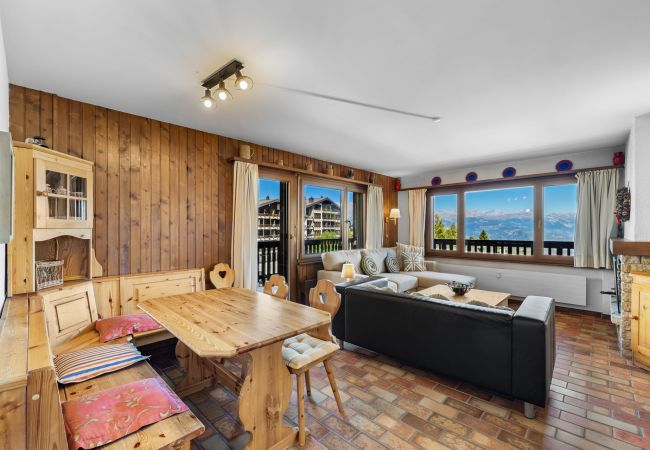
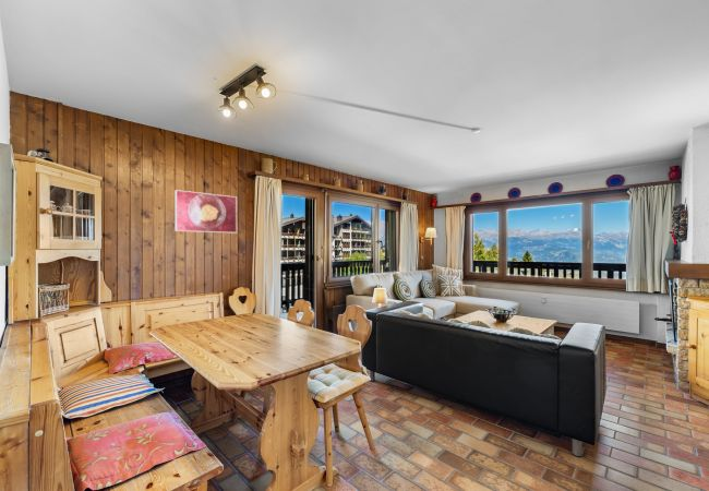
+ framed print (207, 213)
